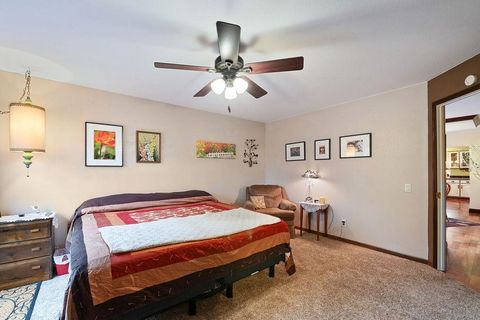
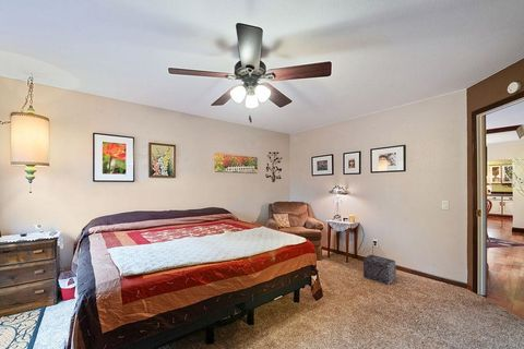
+ storage box (379, 268)
